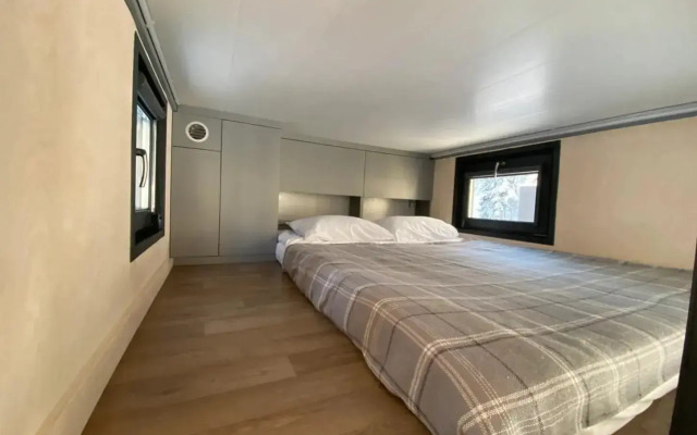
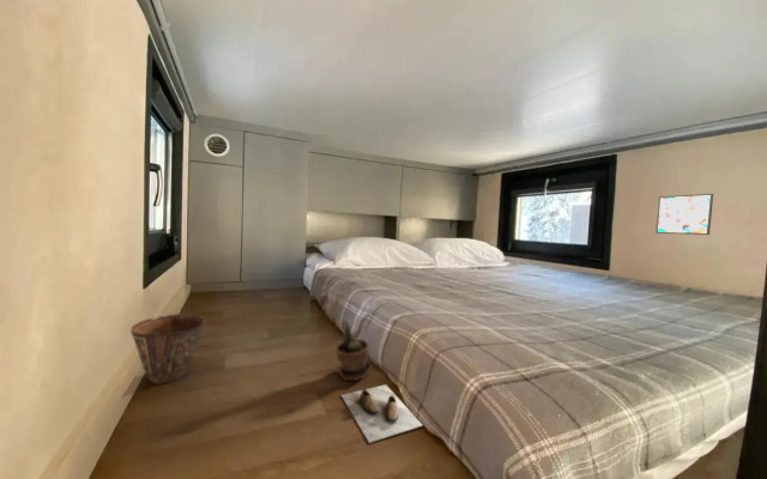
+ potted plant (354, 347)
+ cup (169, 350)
+ wall art (682, 214)
+ shoe (379, 404)
